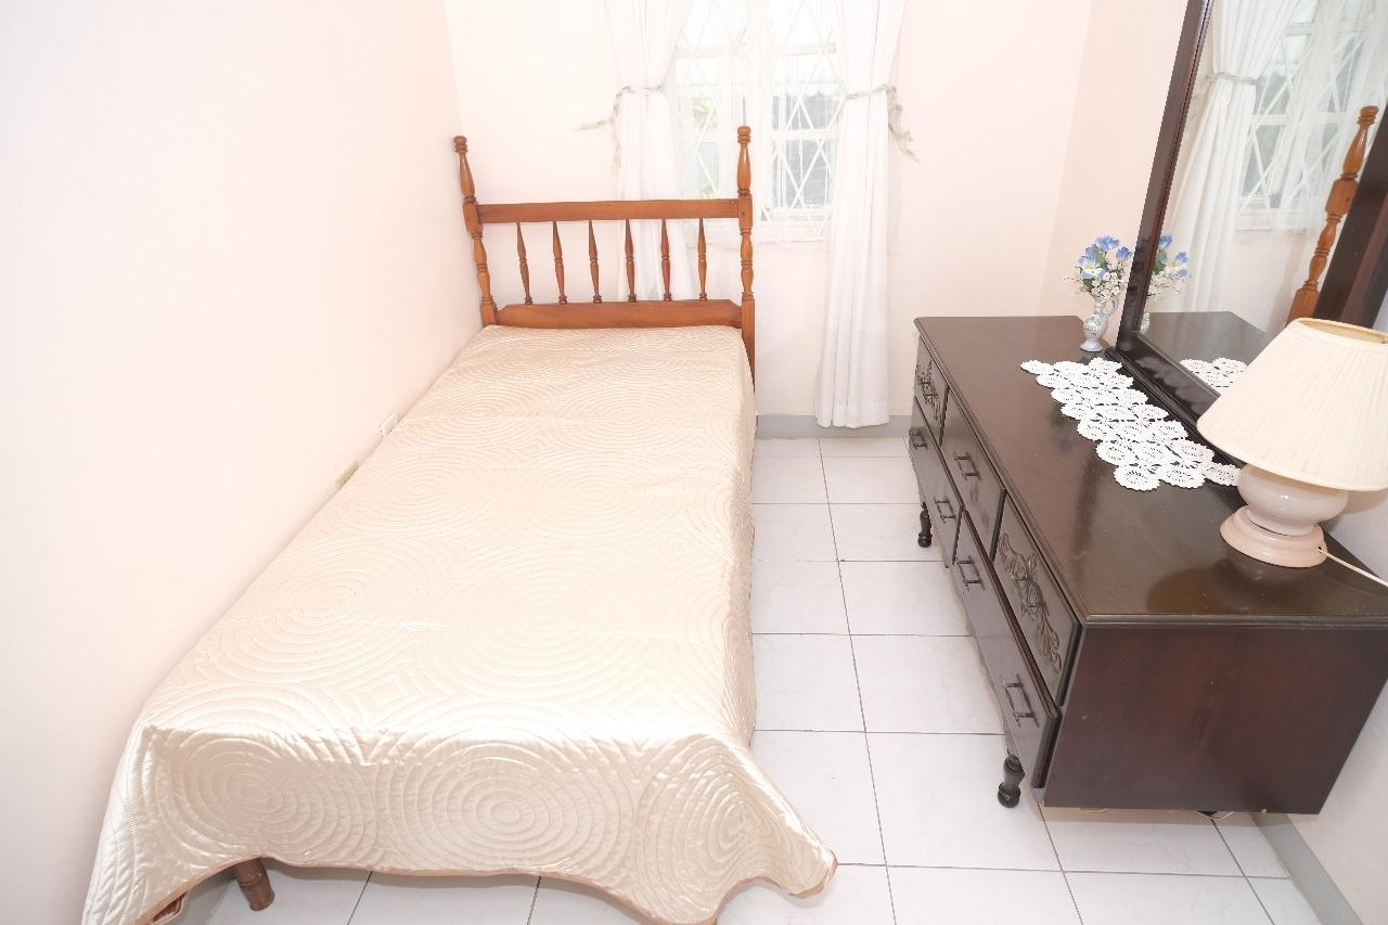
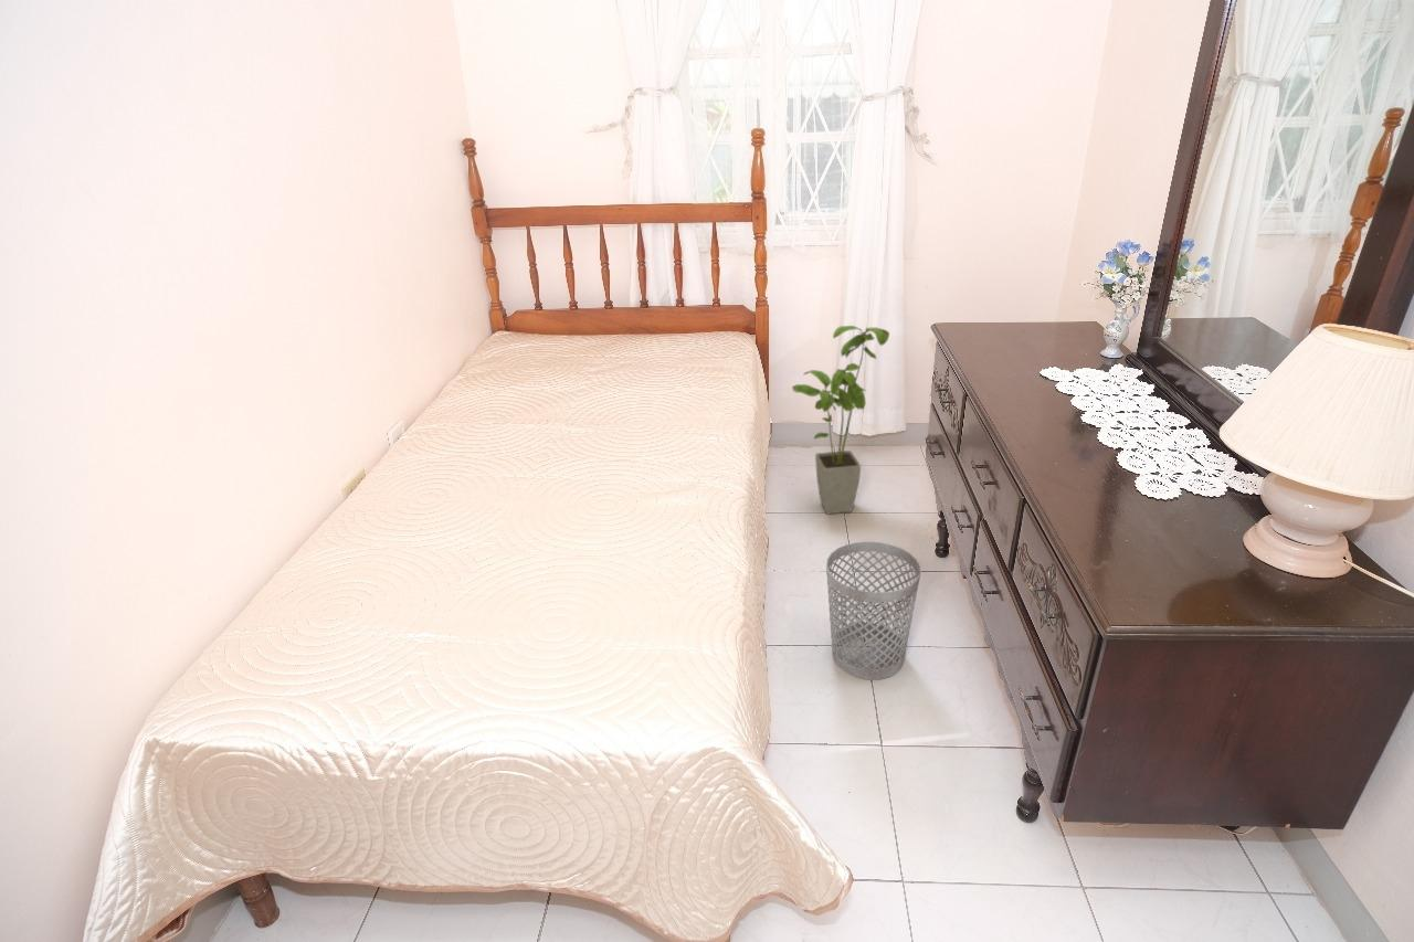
+ house plant (843, 416)
+ wastebasket (869, 612)
